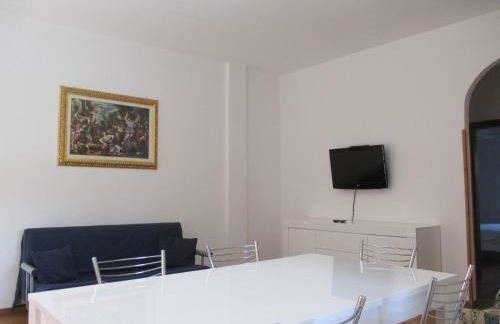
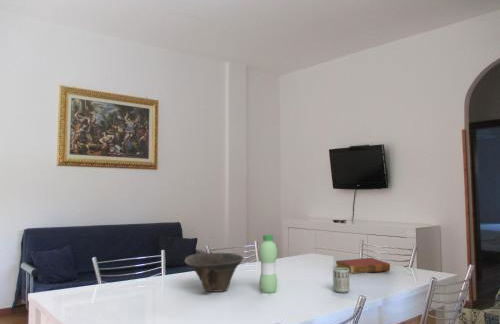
+ book (362, 265)
+ cup (341, 280)
+ bowl (214, 273)
+ water bottle (268, 263)
